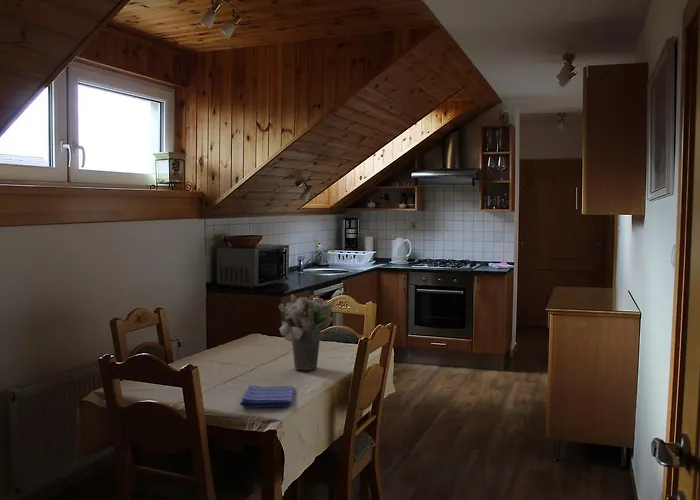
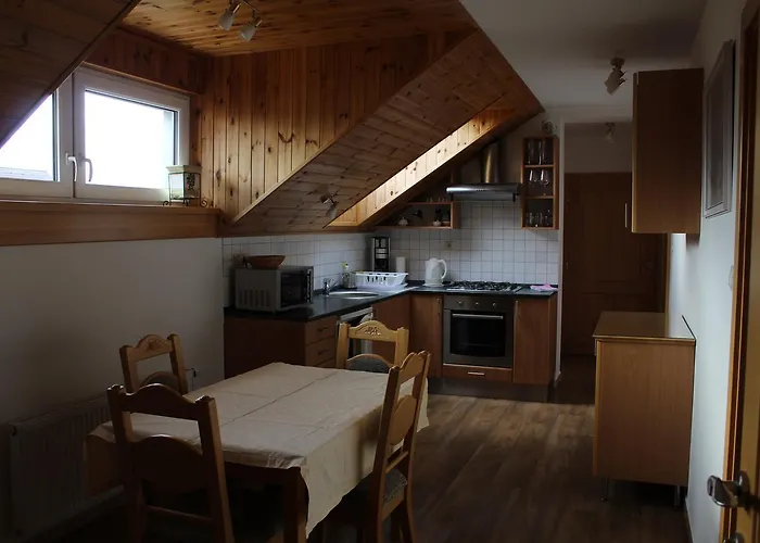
- flower bouquet (305, 332)
- dish towel (268, 394)
